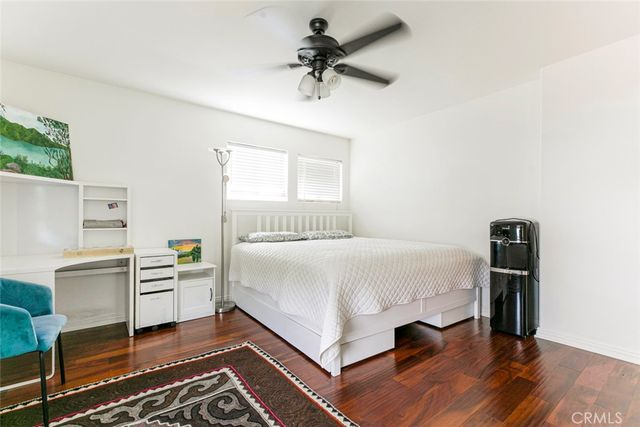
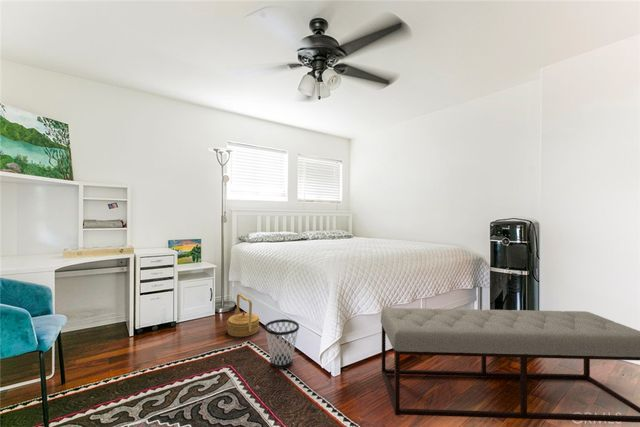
+ basket (243, 313)
+ wastebasket (281, 344)
+ bench (501, 356)
